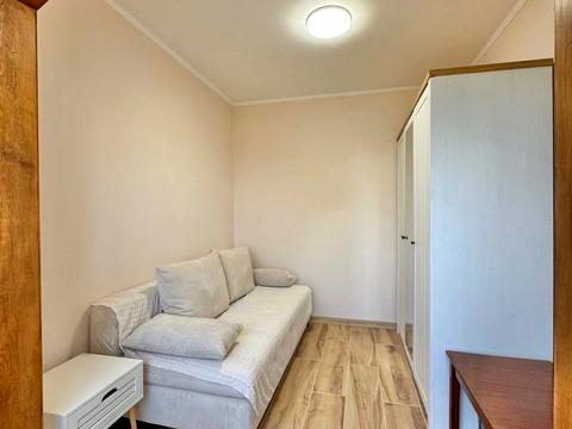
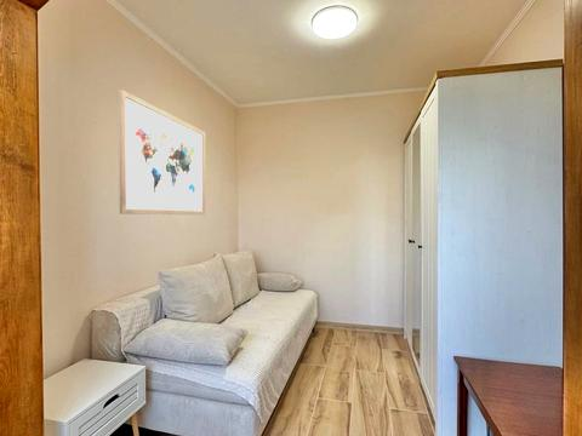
+ wall art (170, 165)
